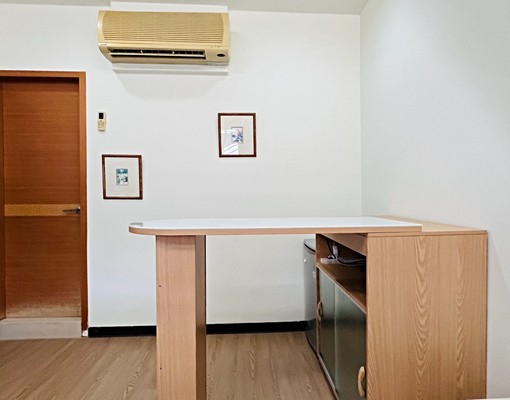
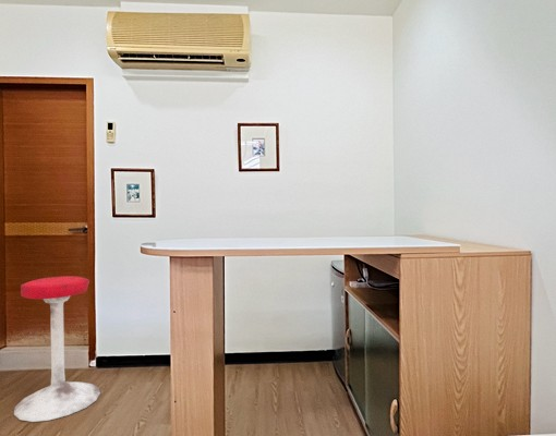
+ stool (58, 340)
